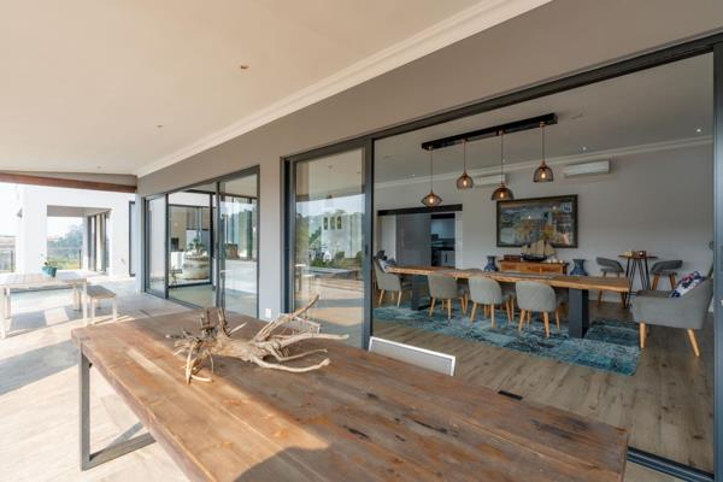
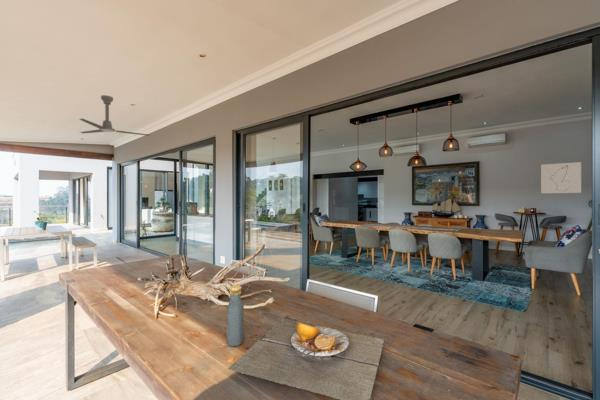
+ plate (314, 344)
+ wall art (560, 178)
+ ceiling fan (108, 114)
+ vodka (235, 313)
